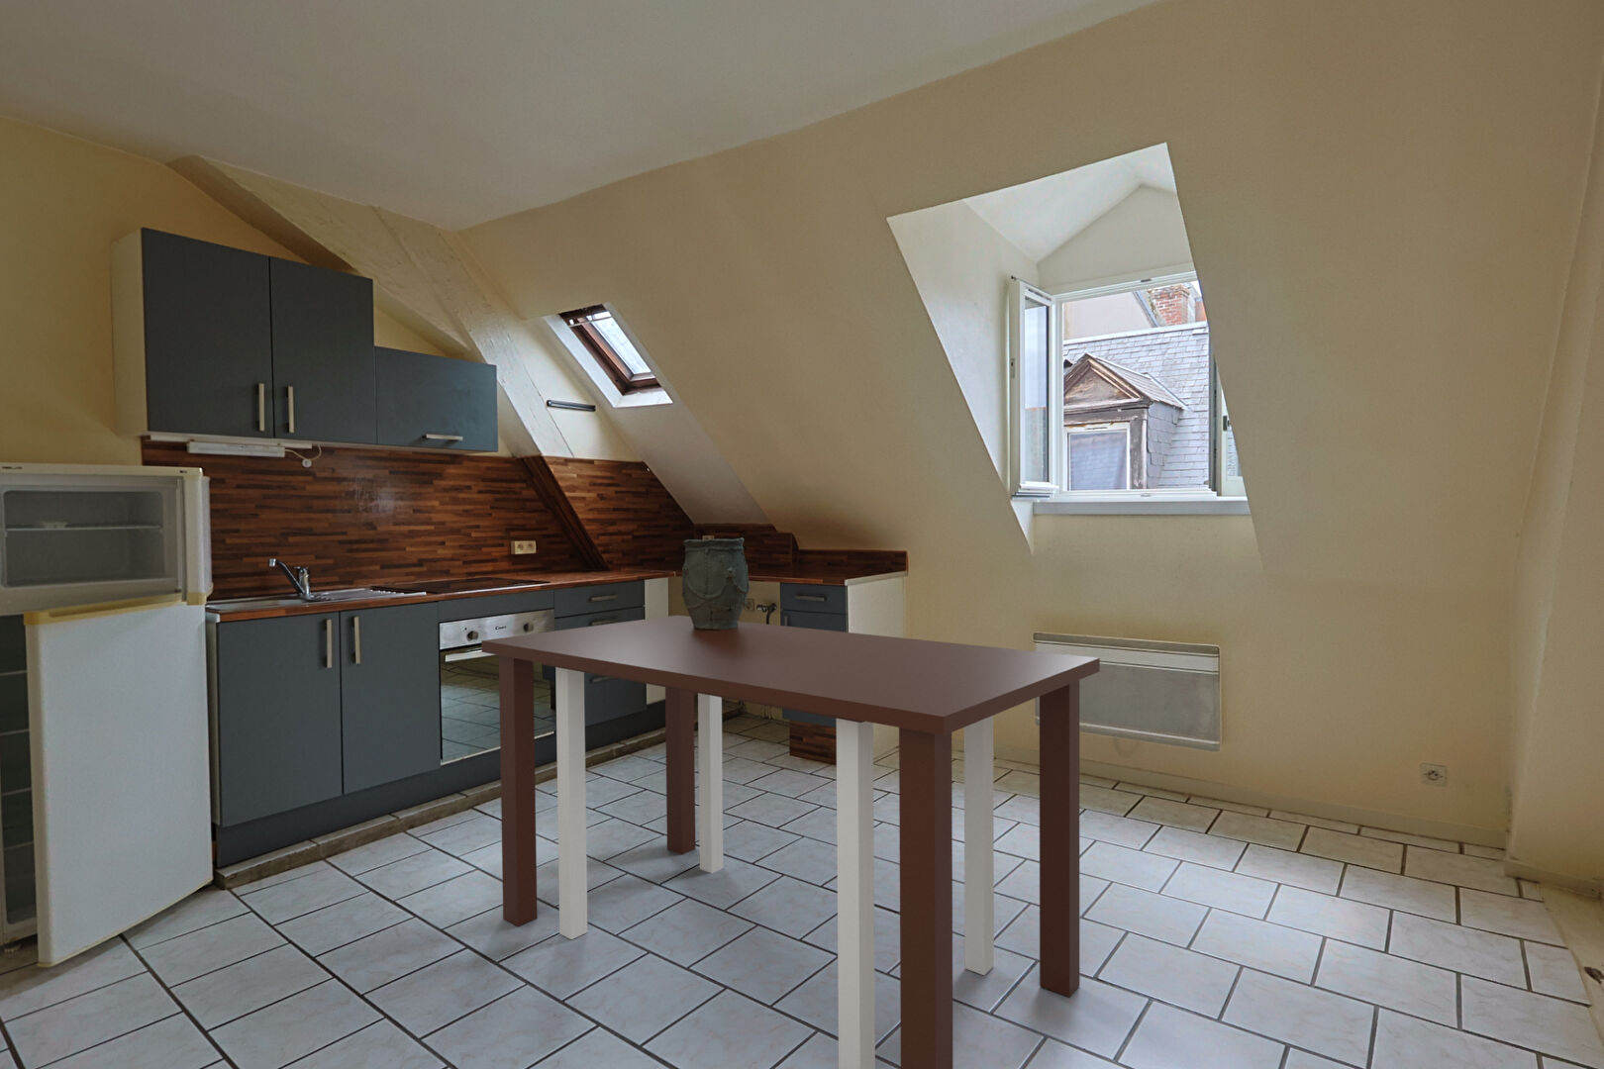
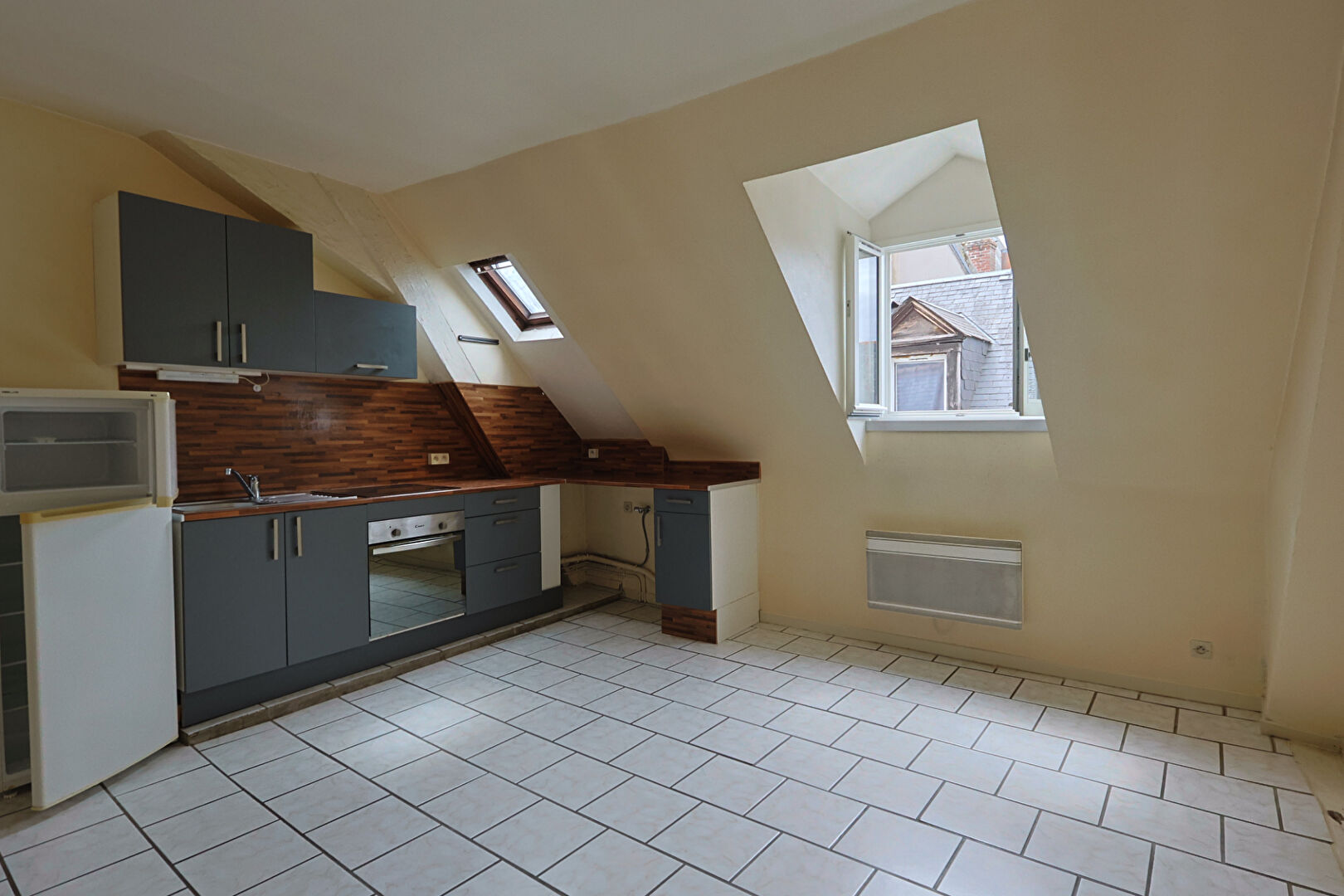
- vase (715, 582)
- dining table (722, 799)
